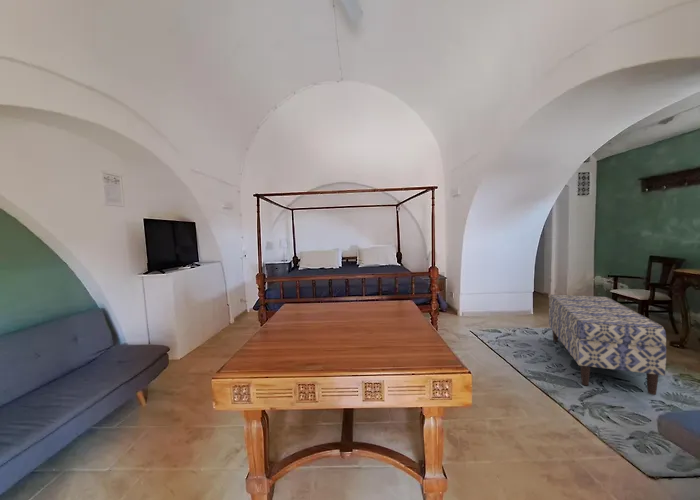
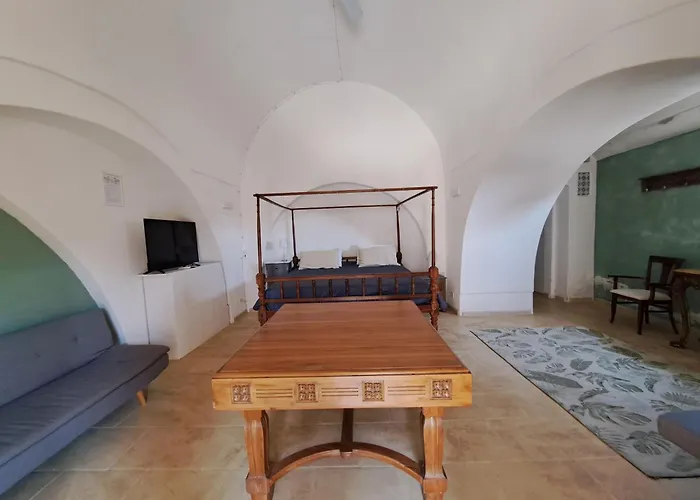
- bench (594, 334)
